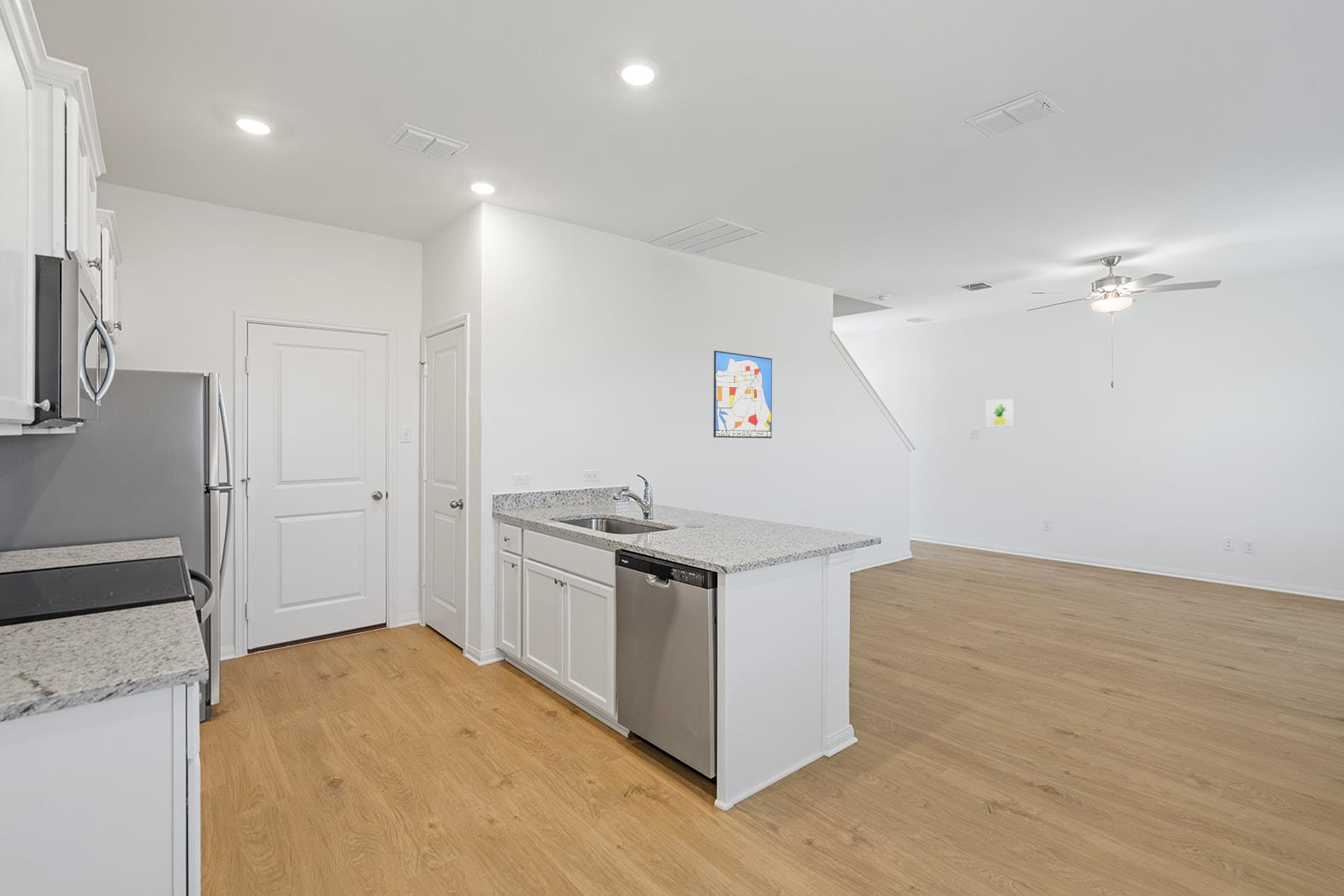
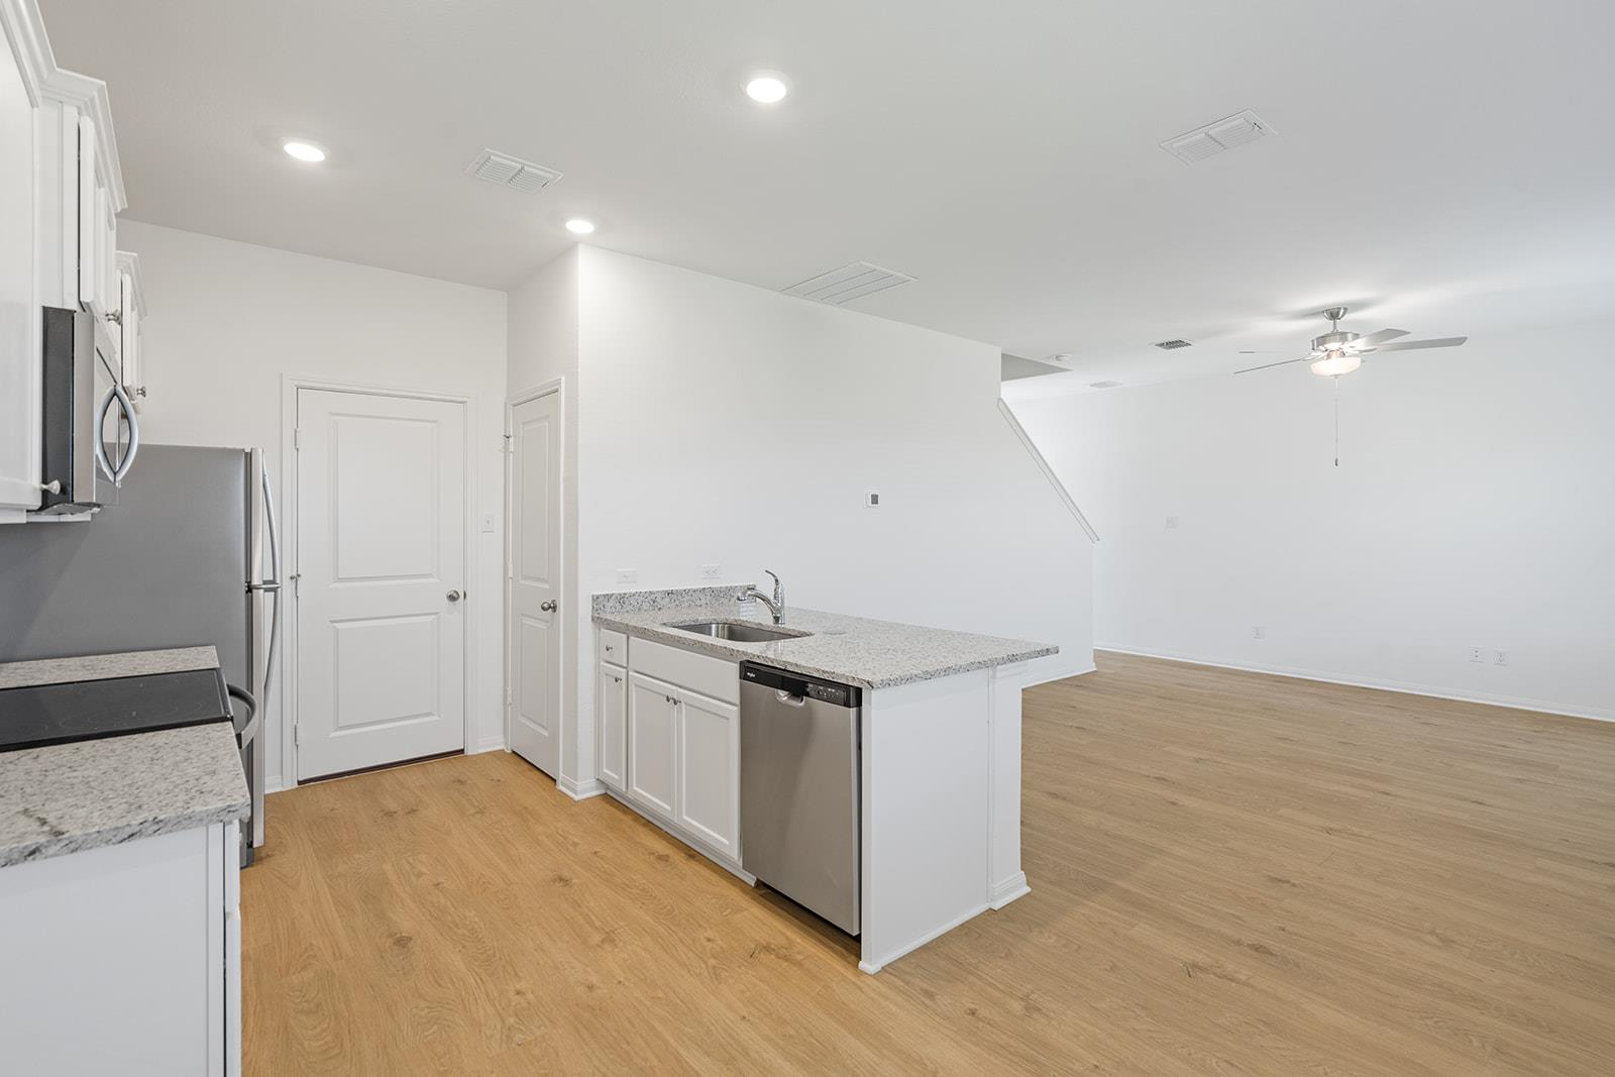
- wall art (743, 396)
- wall art (1000, 412)
